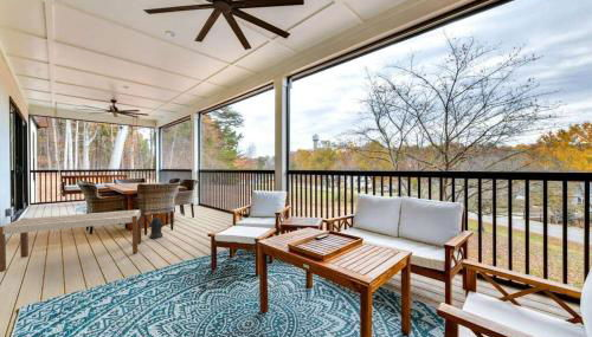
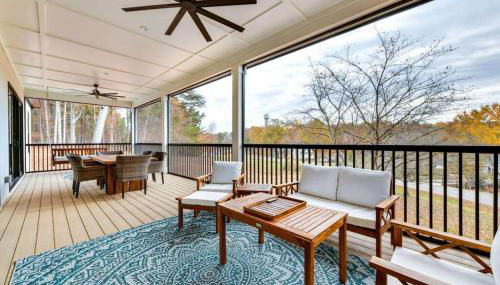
- bench (76, 227)
- watering can (159, 225)
